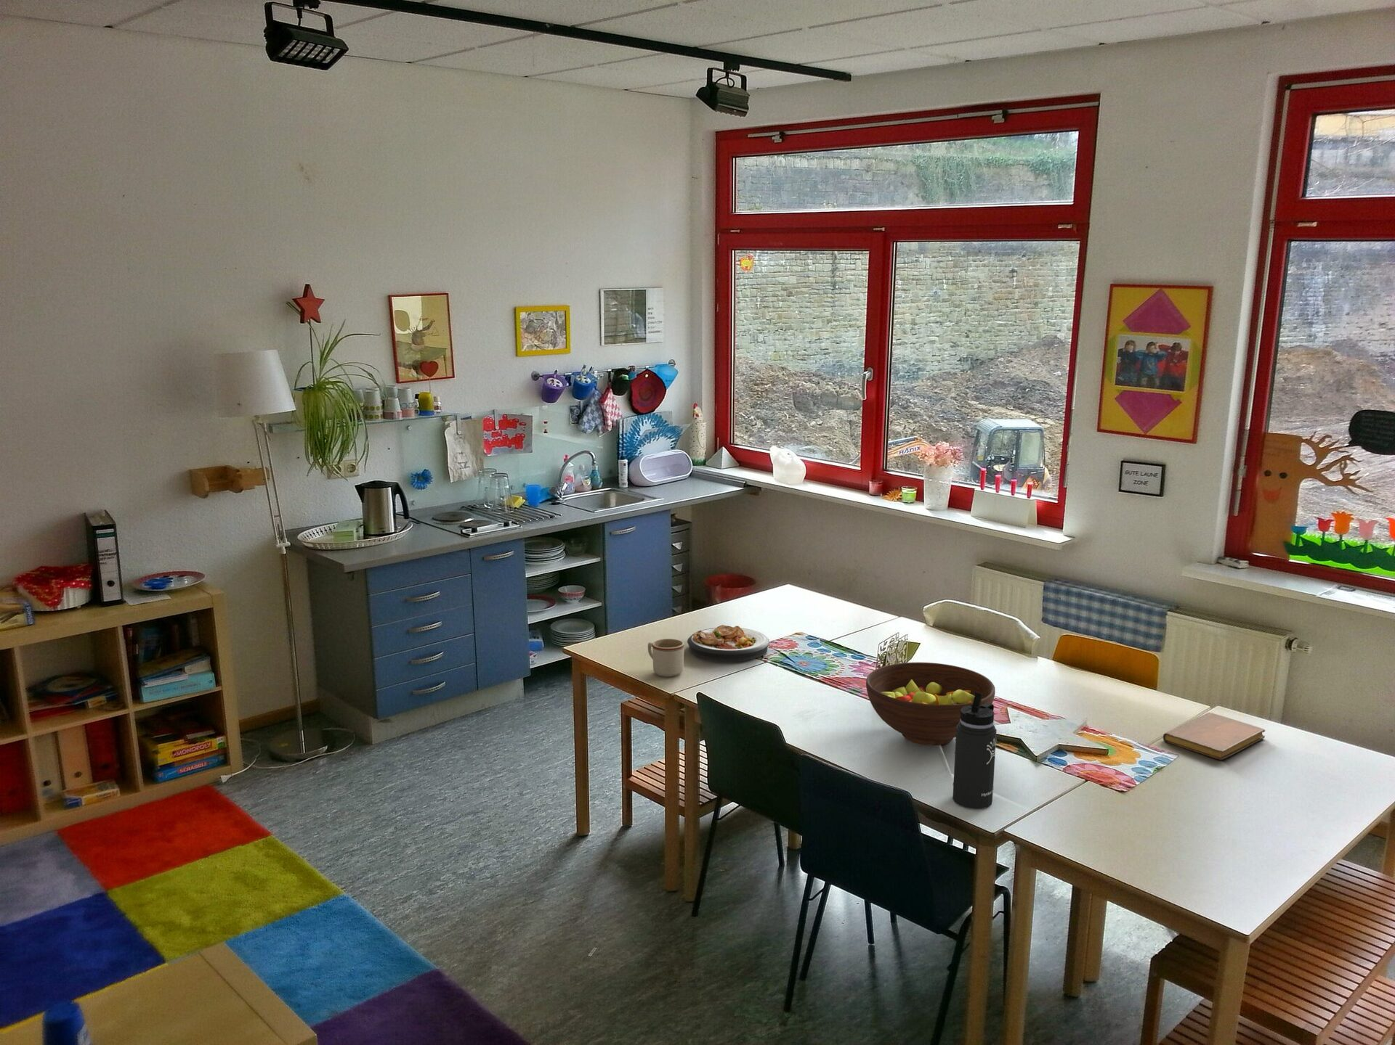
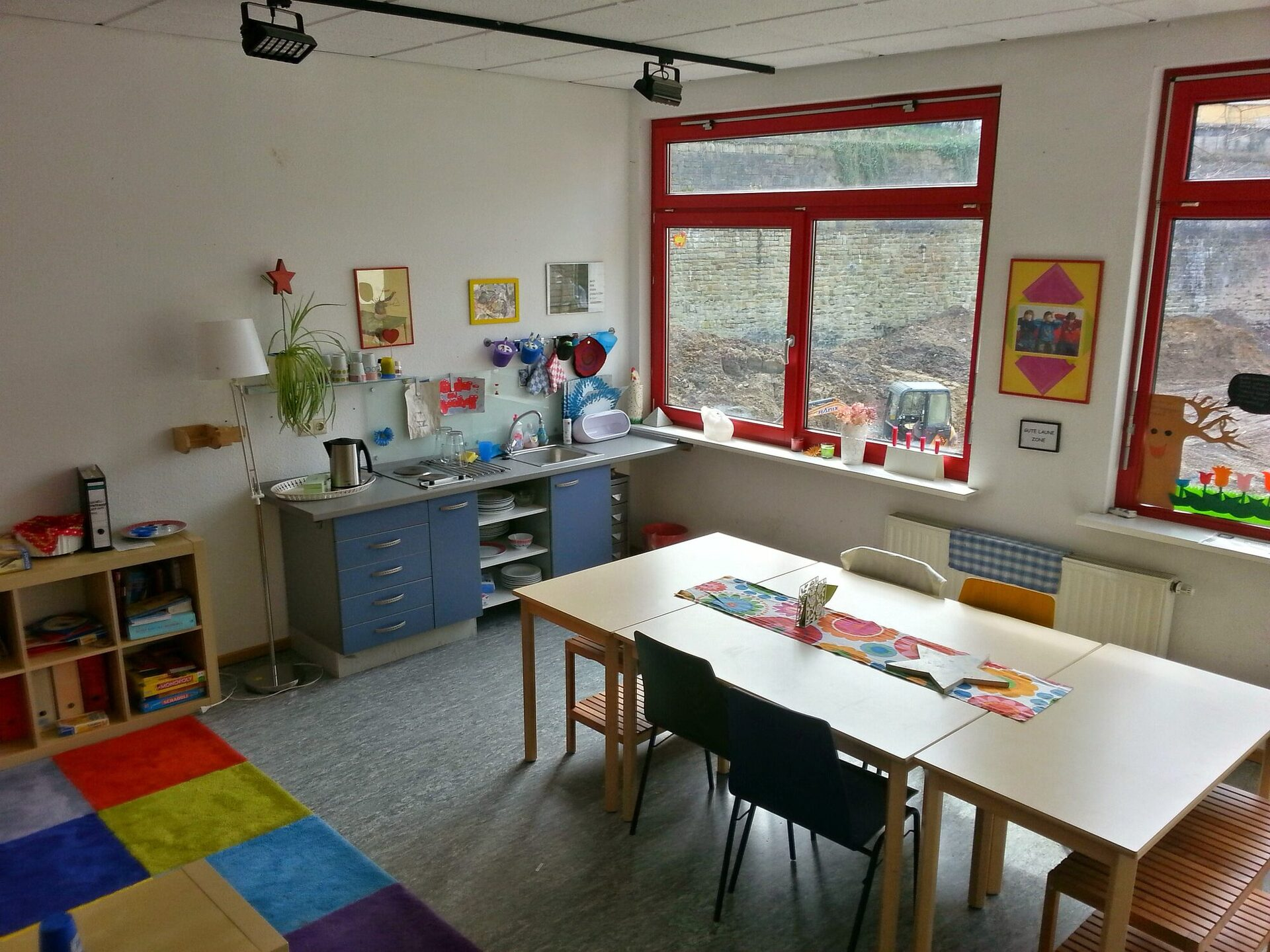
- plate (728, 640)
- fruit bowl (928, 710)
- mug (665, 656)
- thermos bottle (978, 746)
- notebook (1214, 734)
